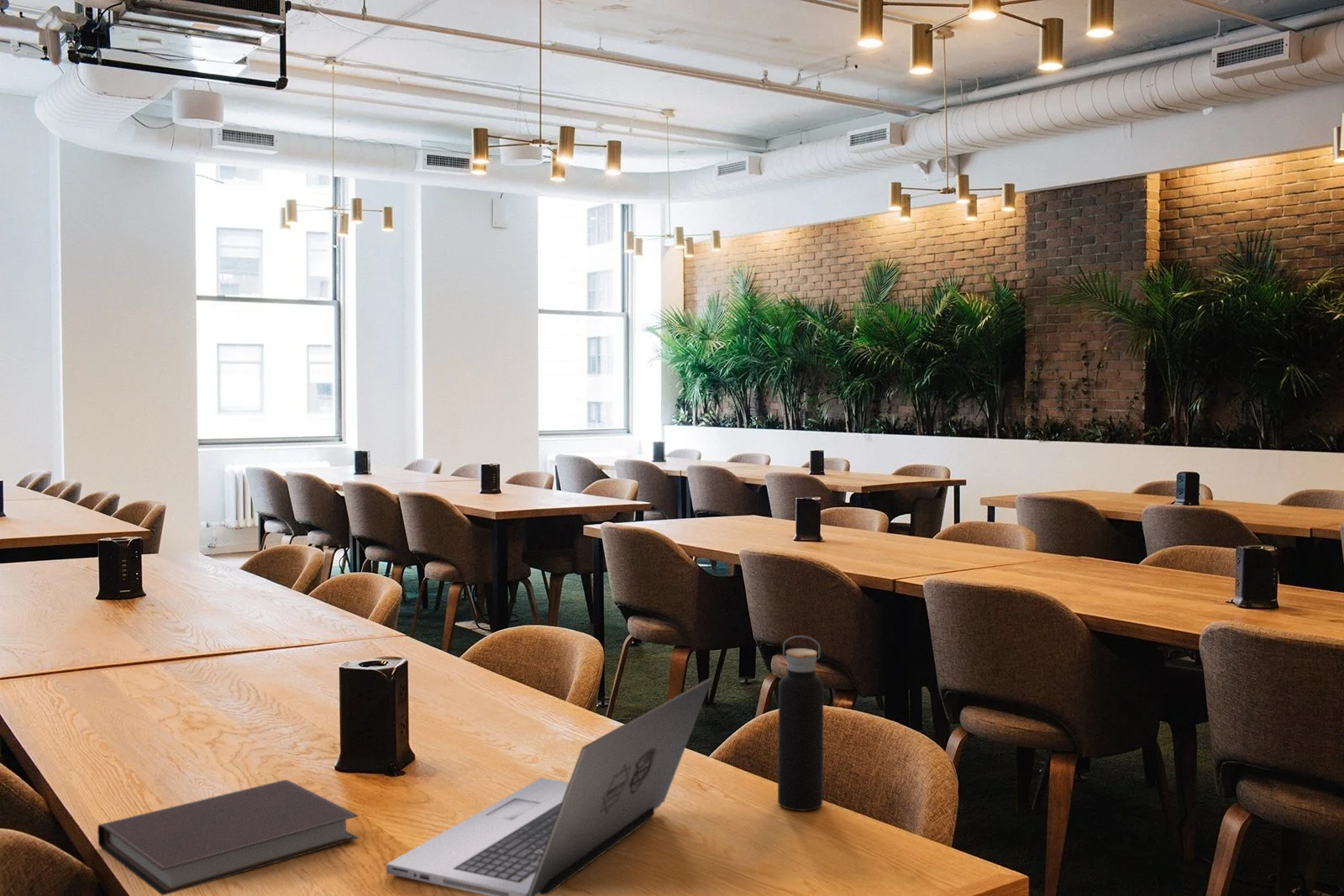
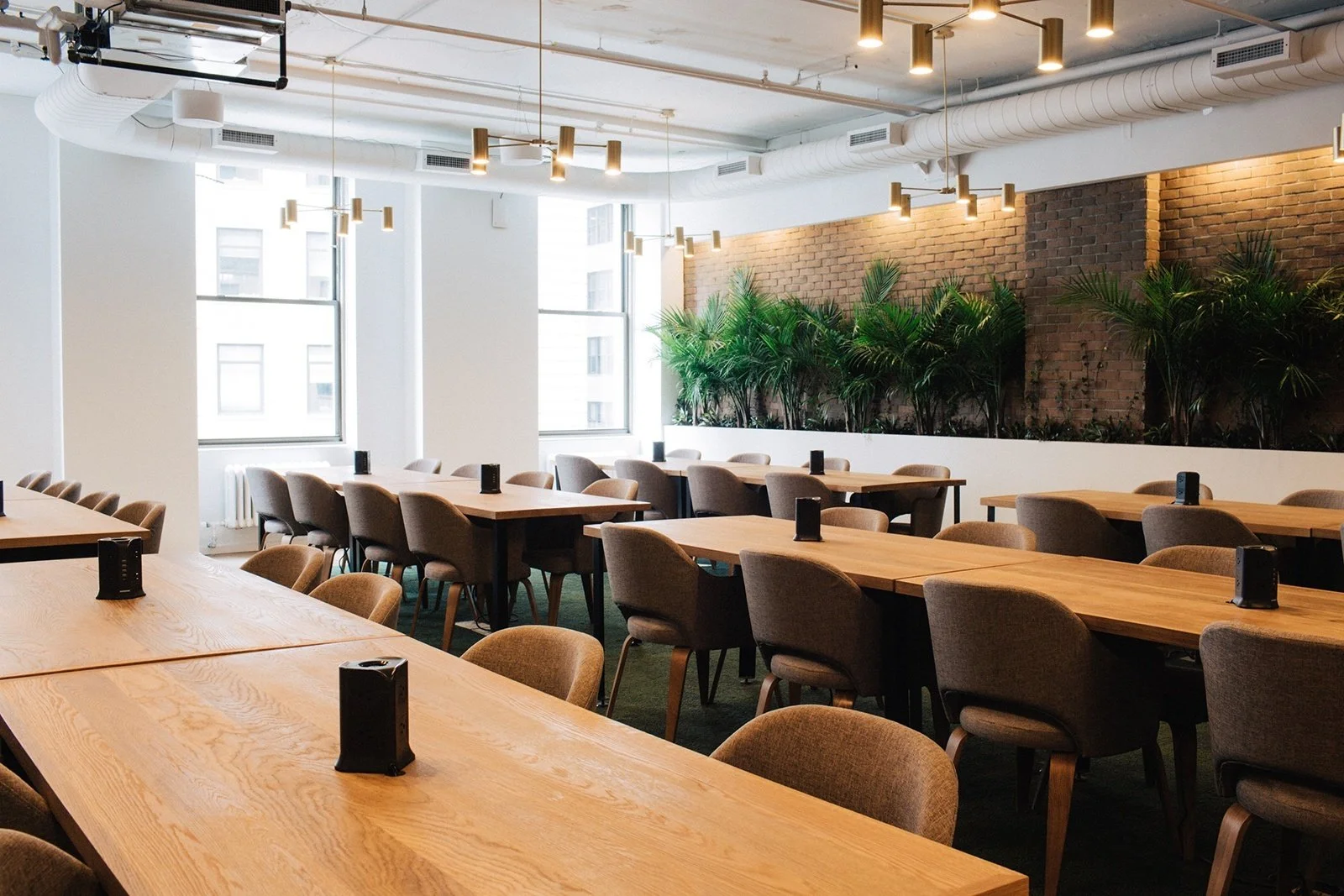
- notebook (229, 831)
- water bottle (801, 720)
- laptop (557, 780)
